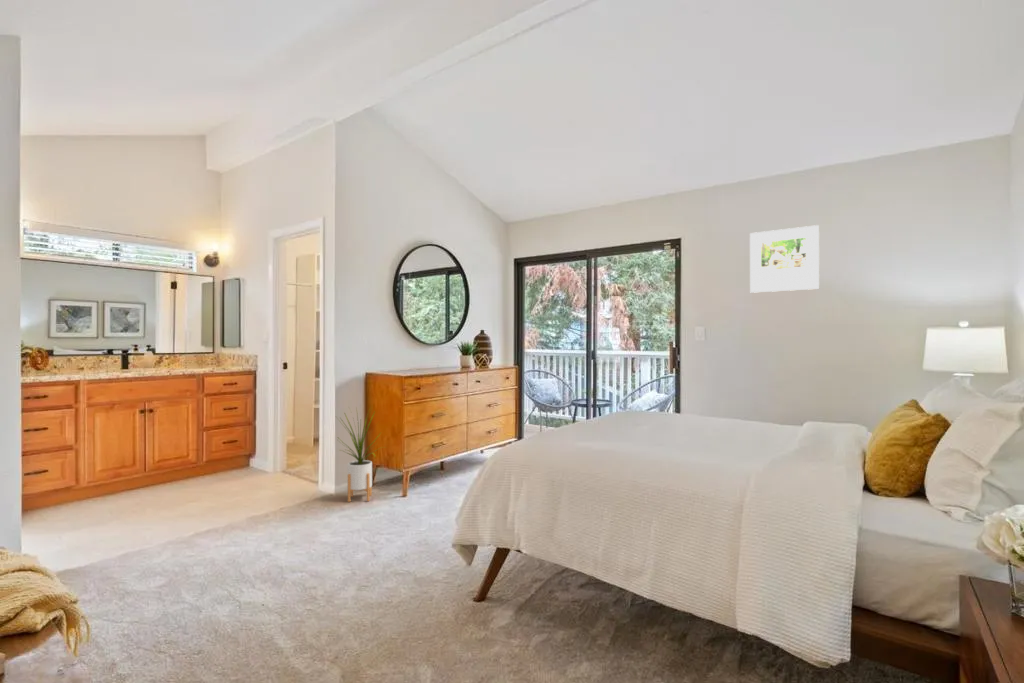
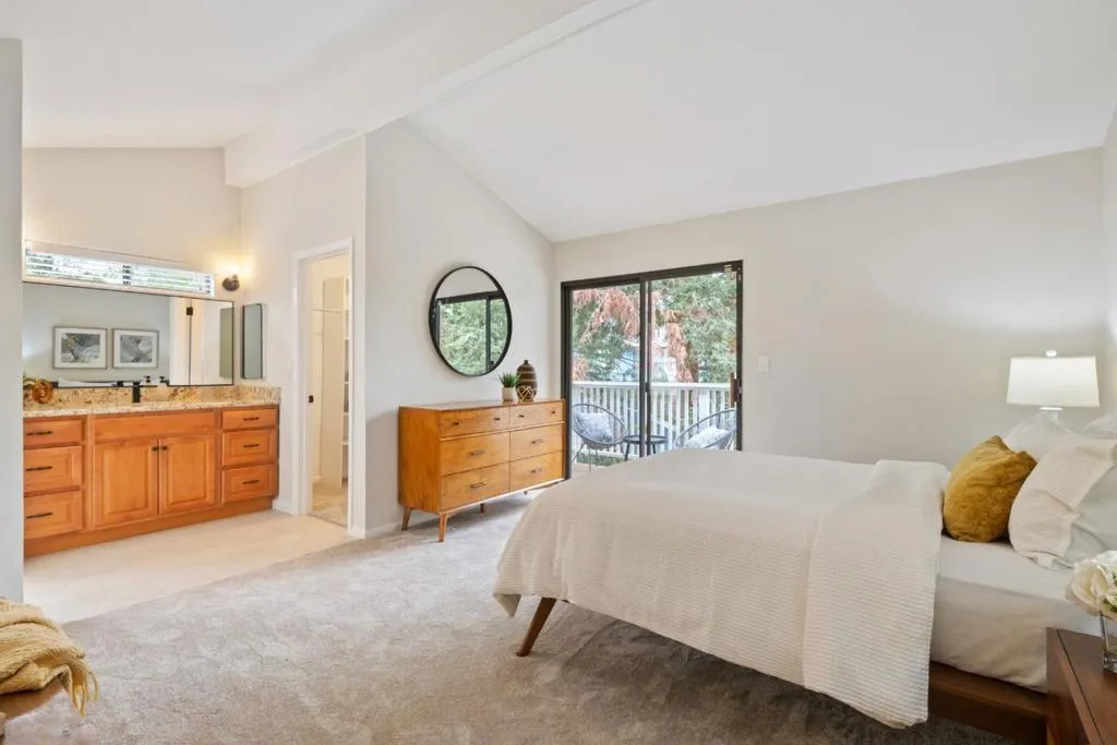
- house plant (359, 451)
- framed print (783, 260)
